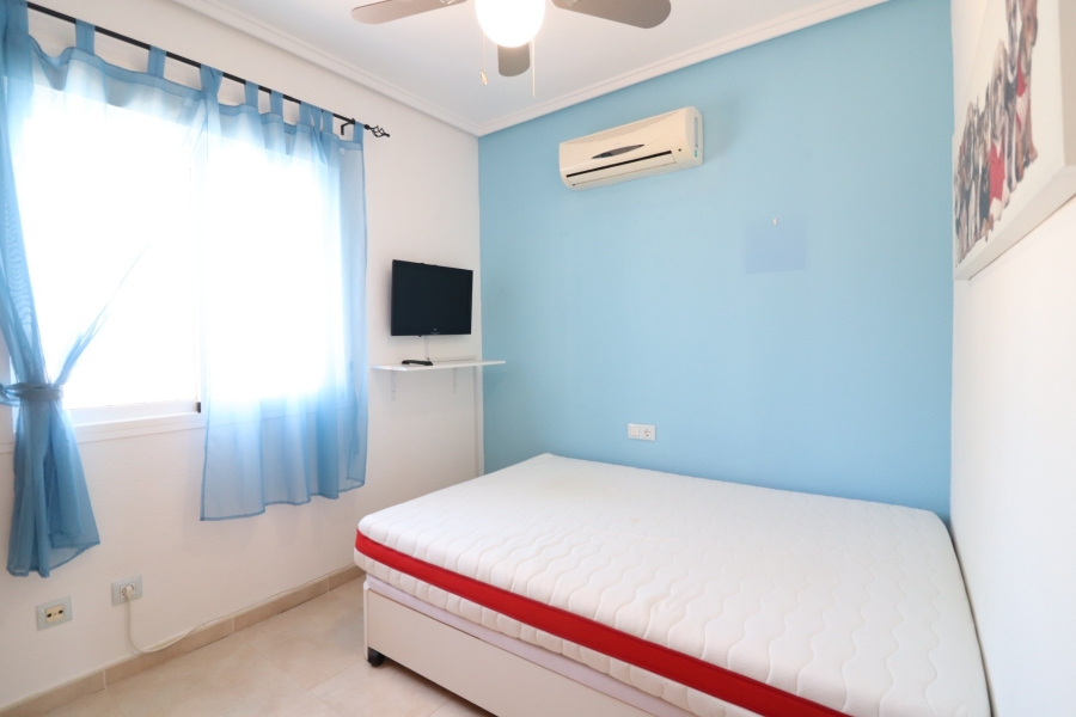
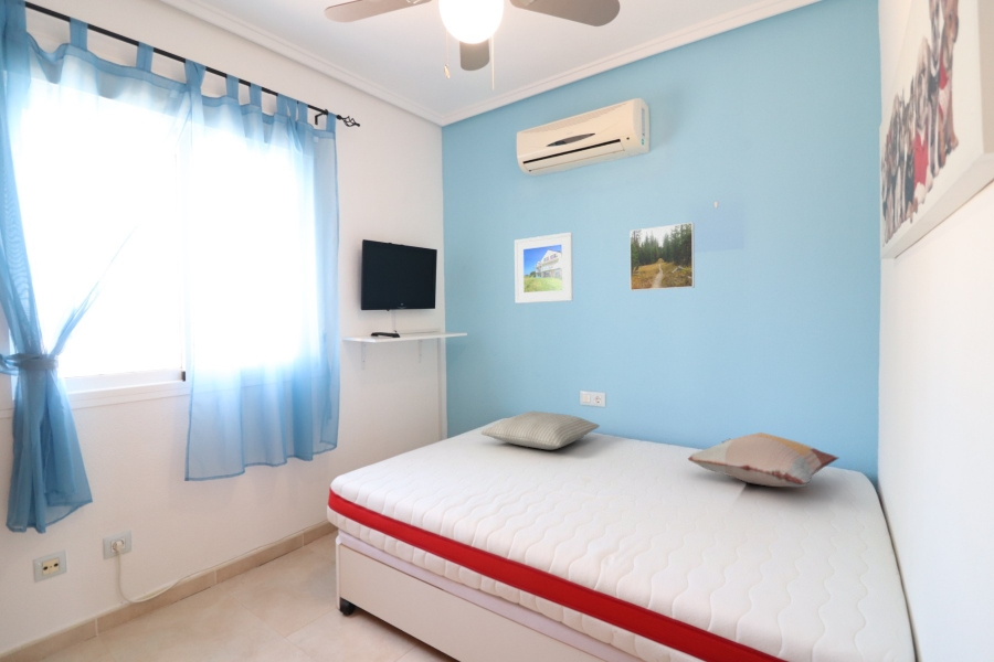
+ decorative pillow (761, 458)
+ pillow (541, 429)
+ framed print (660, 257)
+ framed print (542, 269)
